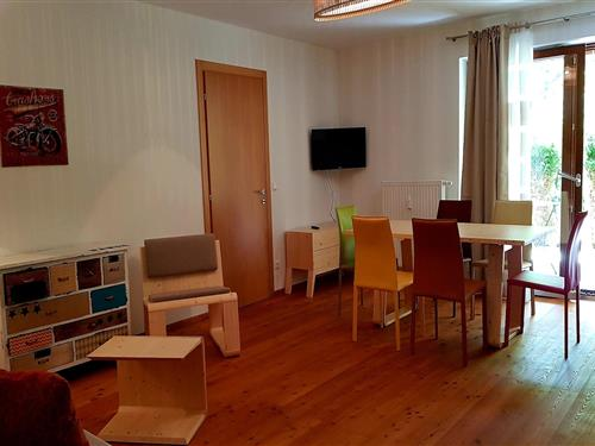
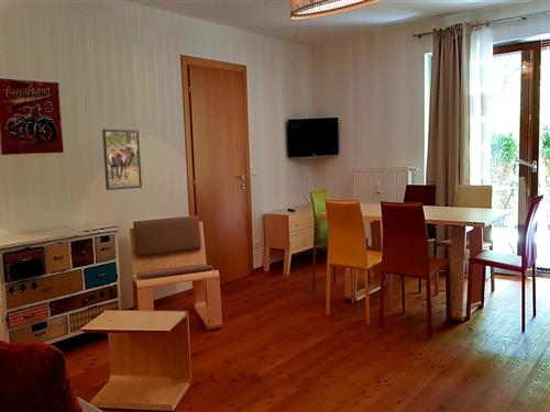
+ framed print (122, 159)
